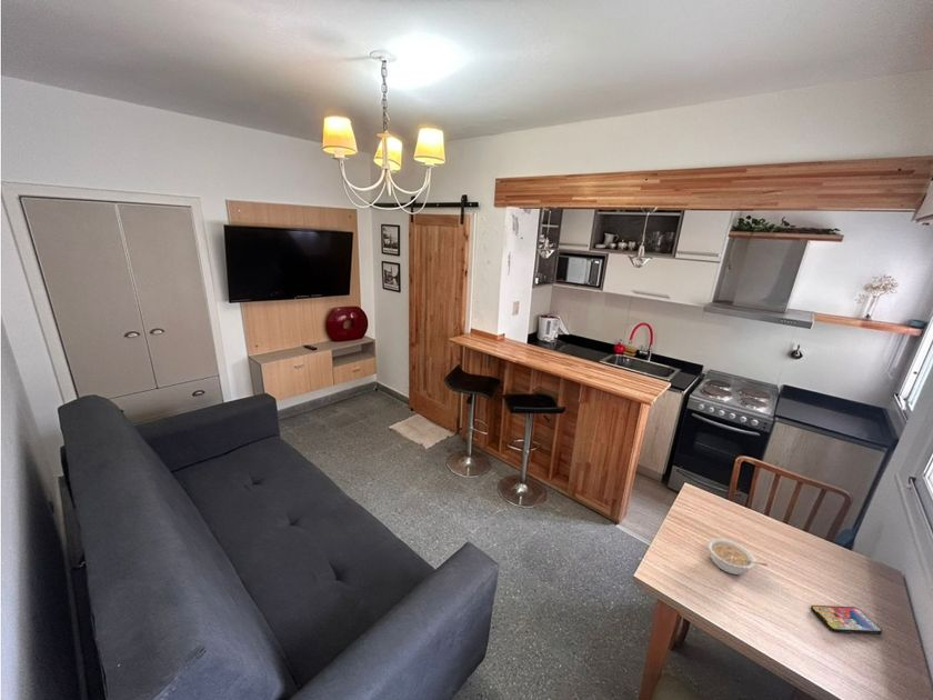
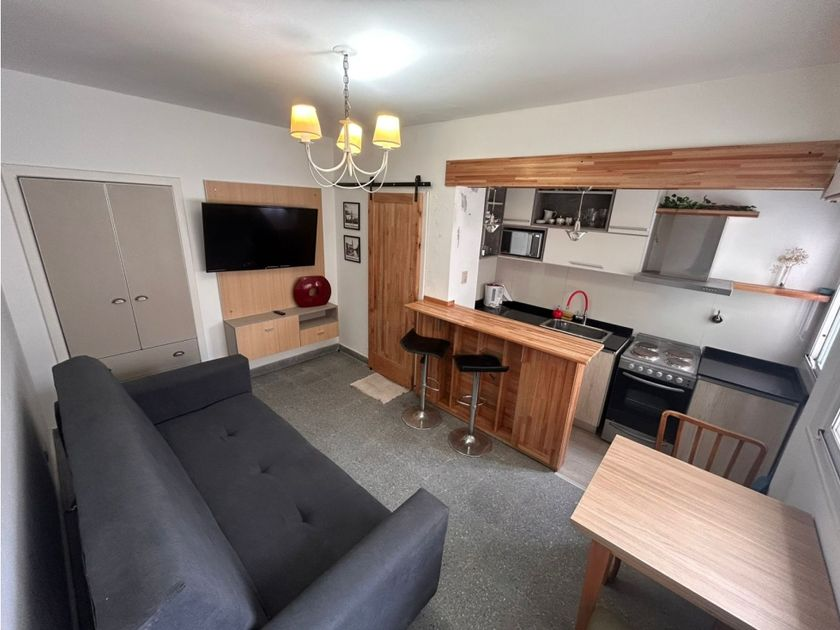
- smartphone (845, 619)
- legume (731, 557)
